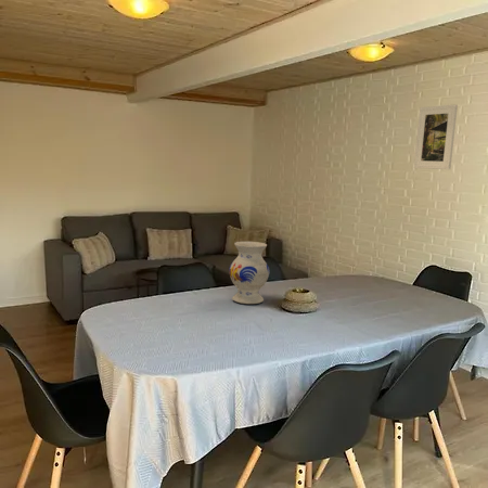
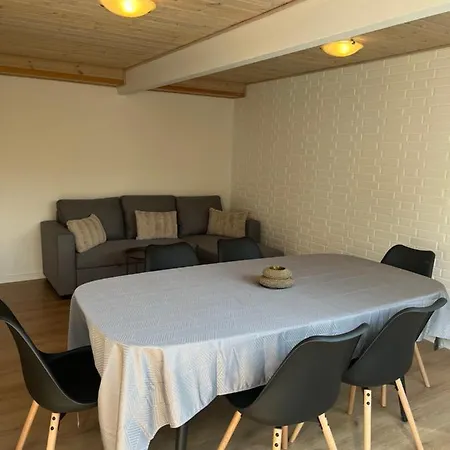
- vase (248, 272)
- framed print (434, 138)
